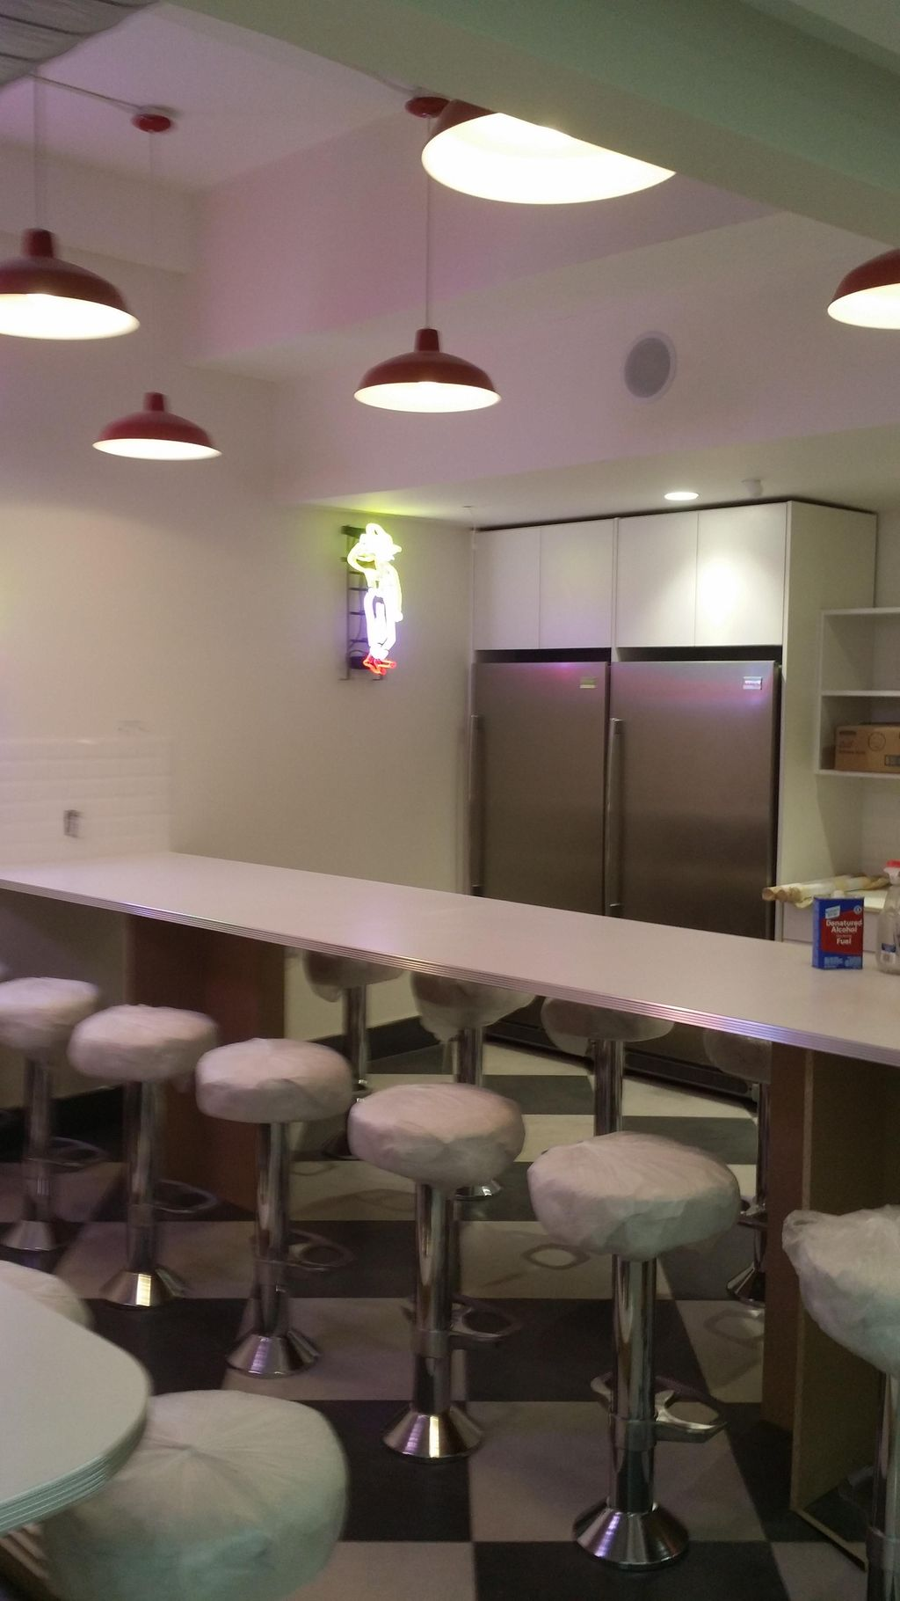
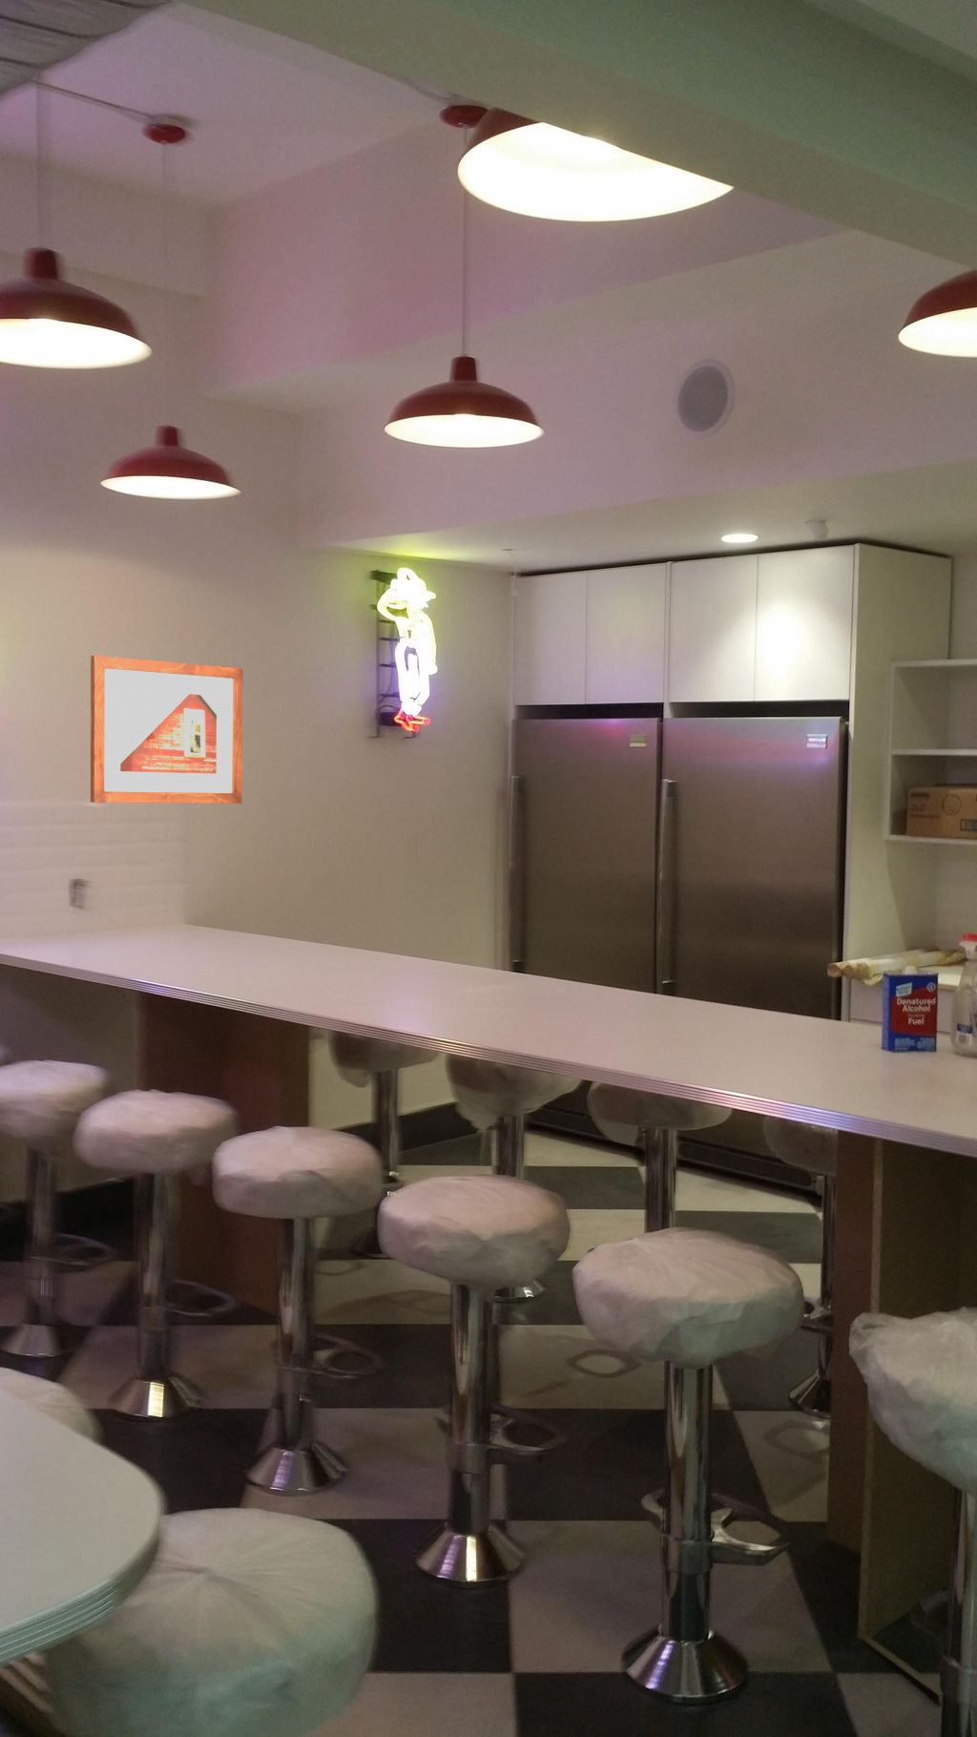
+ picture frame (169, 732)
